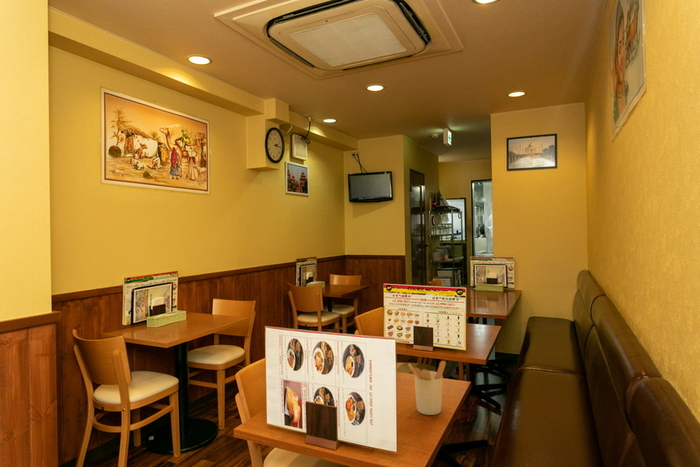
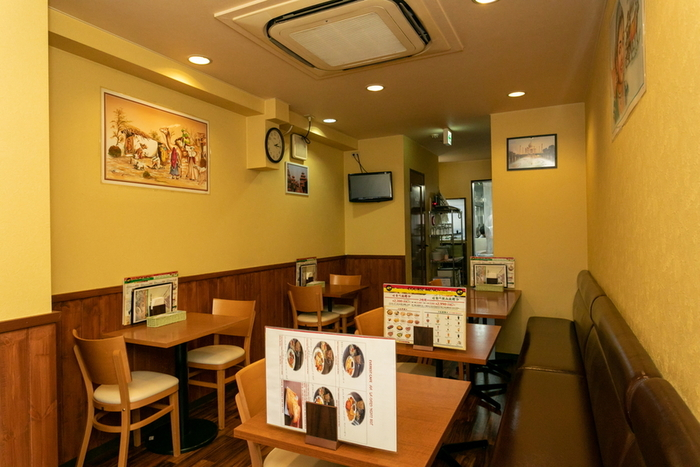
- utensil holder (426, 386)
